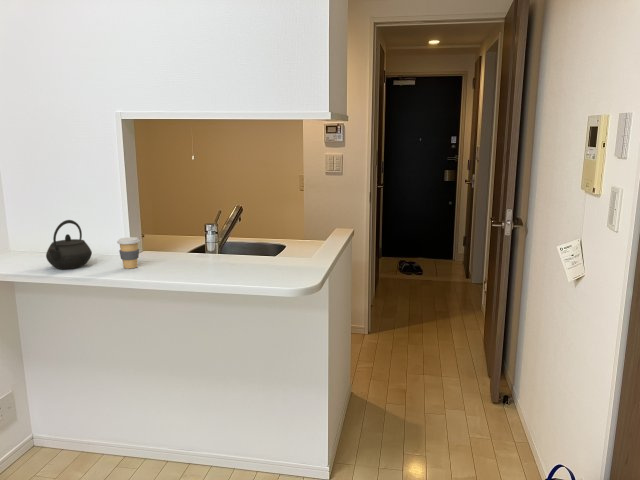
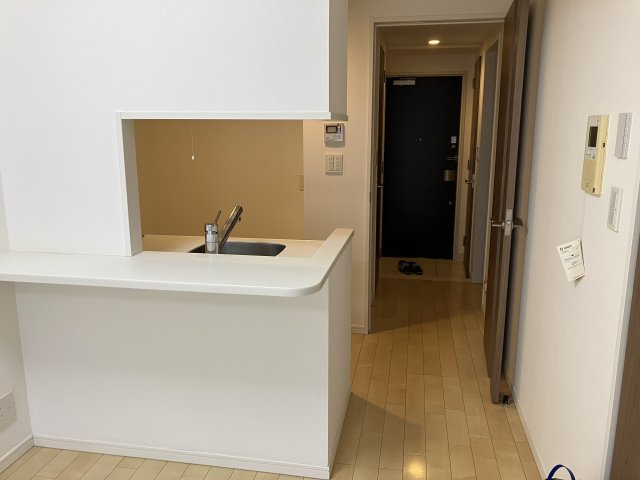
- coffee cup (129, 253)
- kettle (66, 244)
